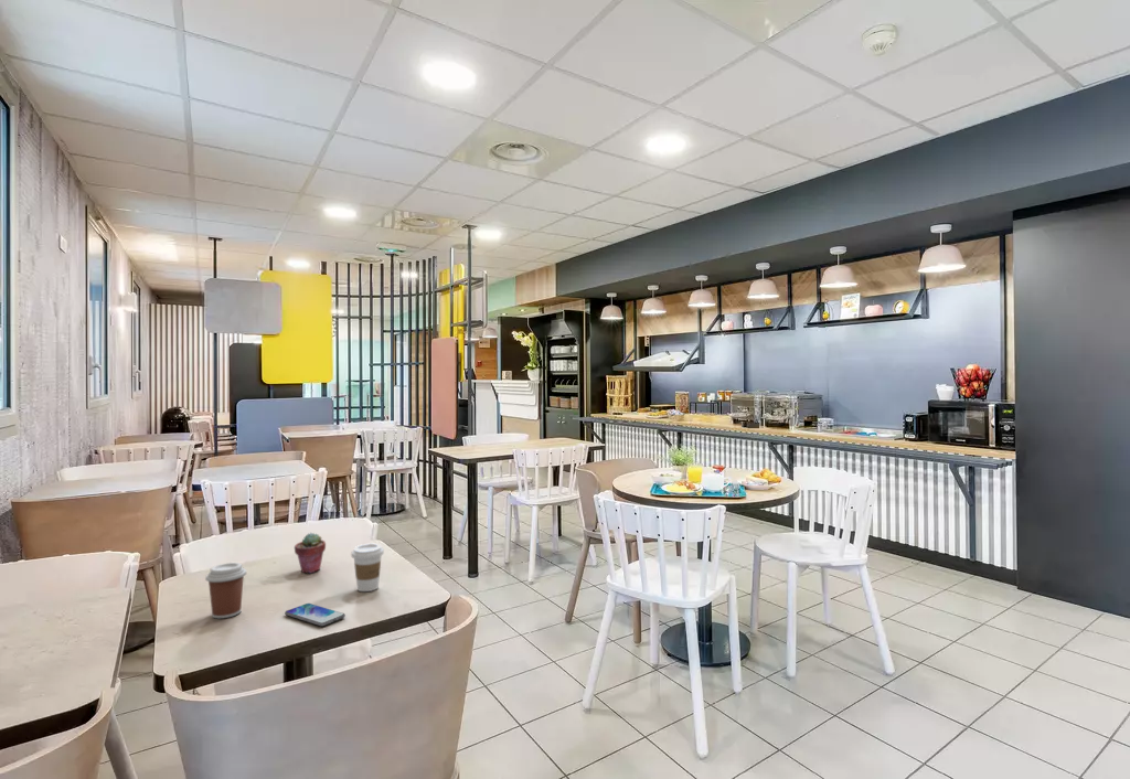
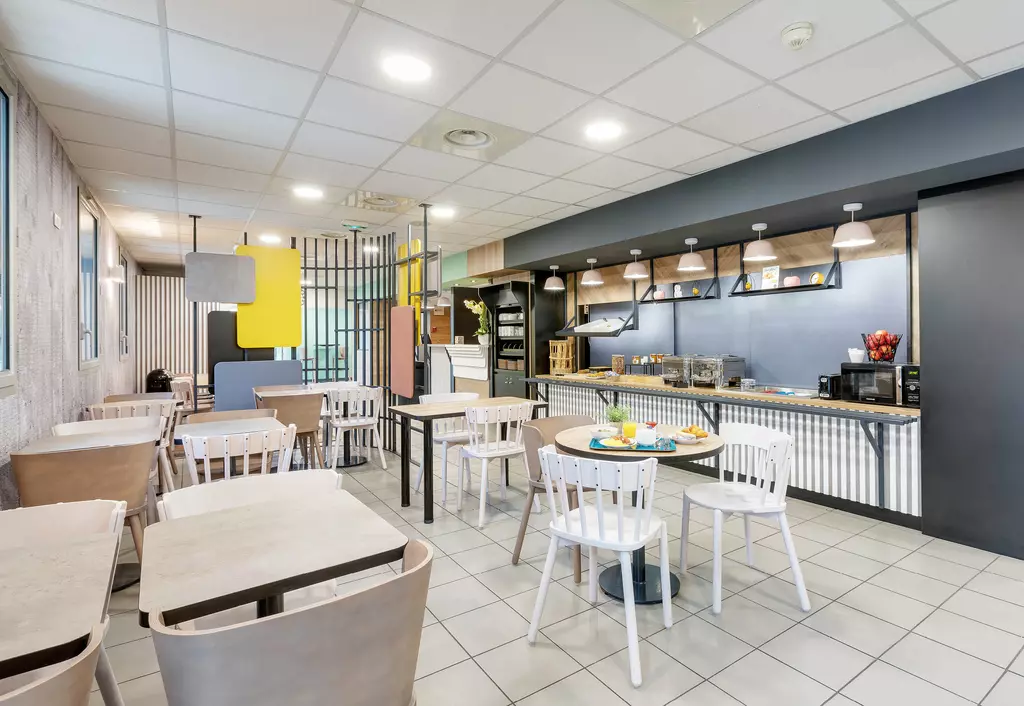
- coffee cup (226, 589)
- potted succulent (310, 551)
- coffee cup (367, 567)
- smartphone (315, 613)
